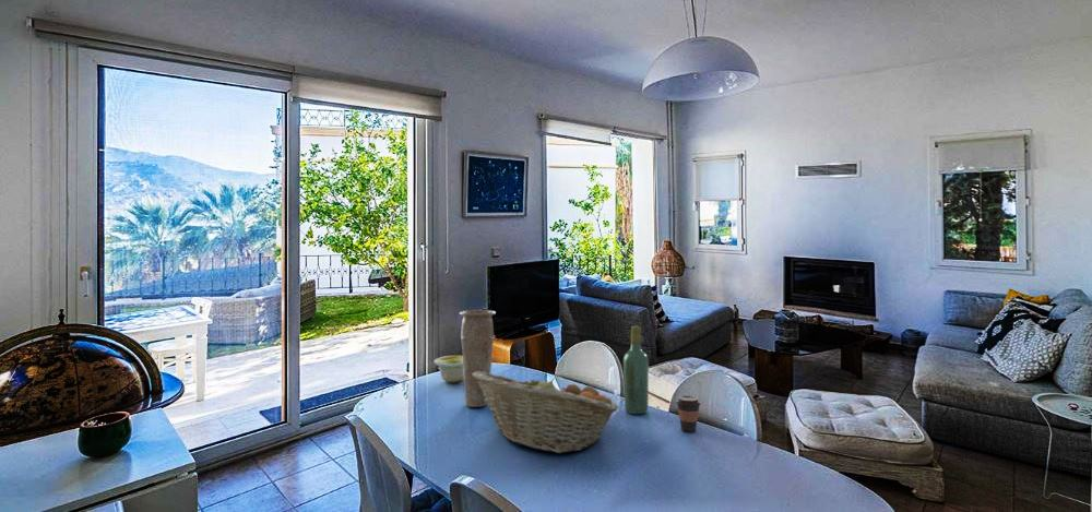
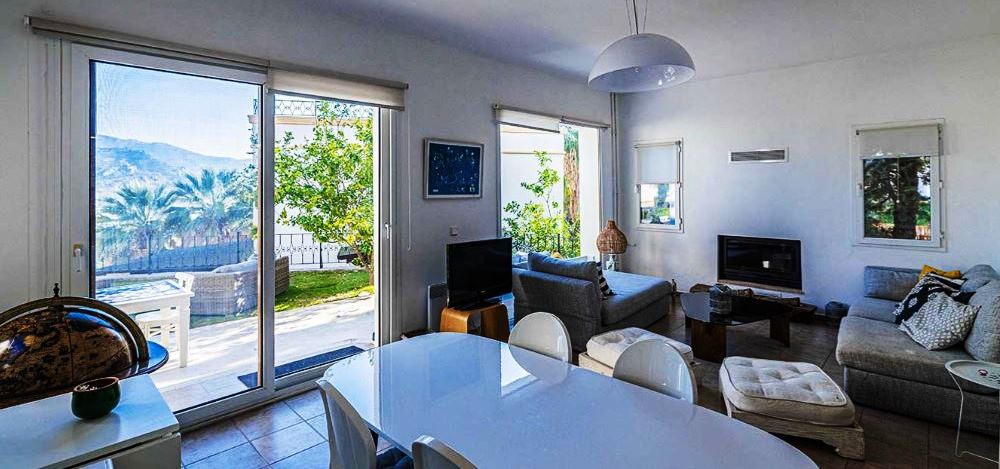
- vase (477, 357)
- bowl (453, 369)
- fruit basket (543, 402)
- wine bottle (636, 368)
- coffee cup (688, 414)
